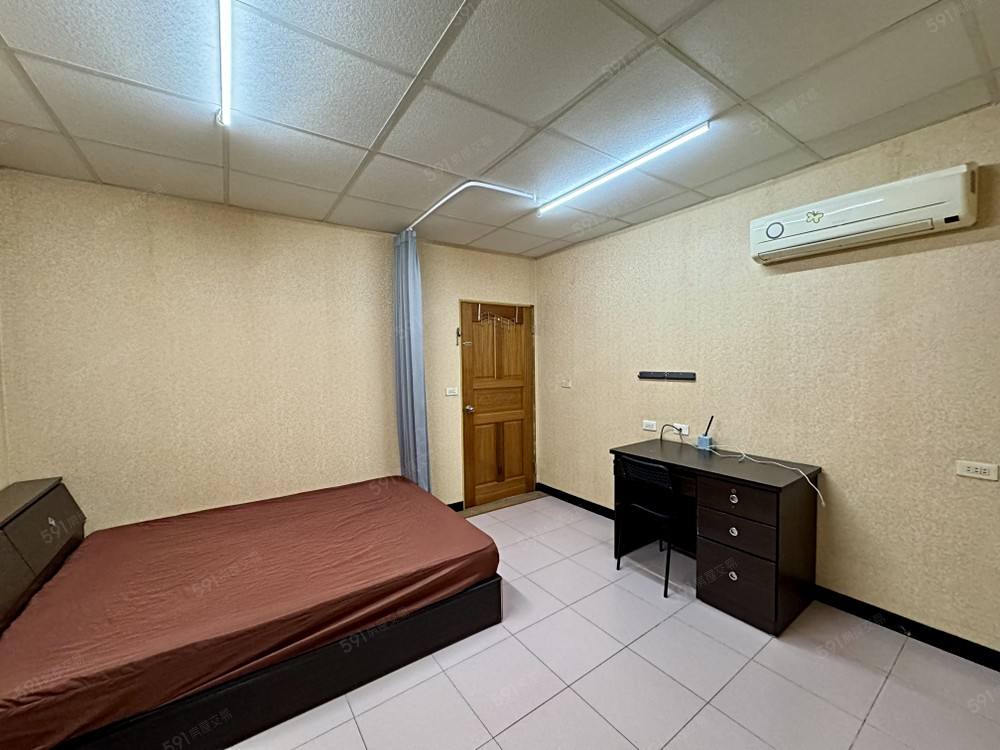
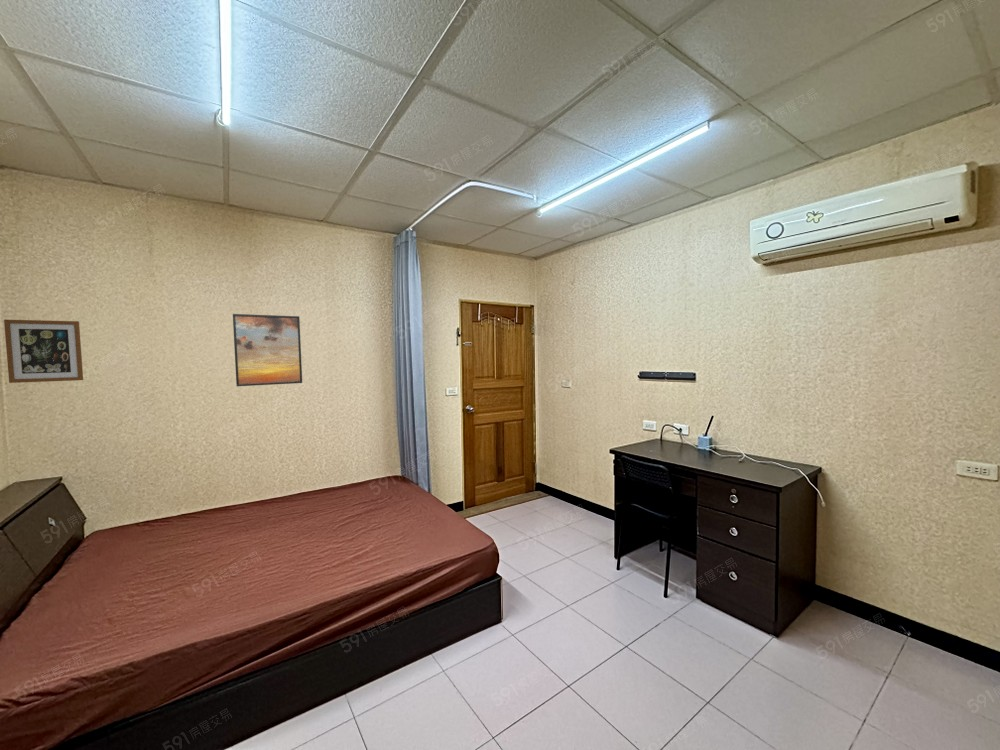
+ wall art (45, 351)
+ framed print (269, 350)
